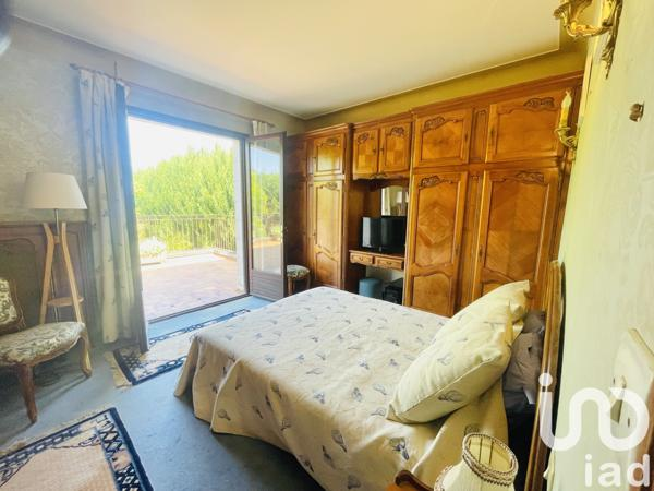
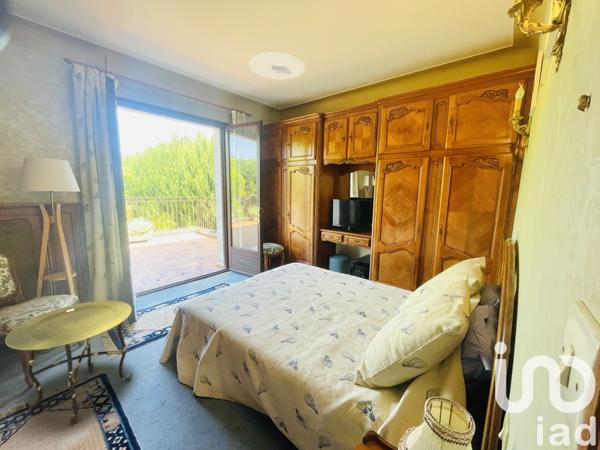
+ ceiling light (277, 64)
+ side table (79, 357)
